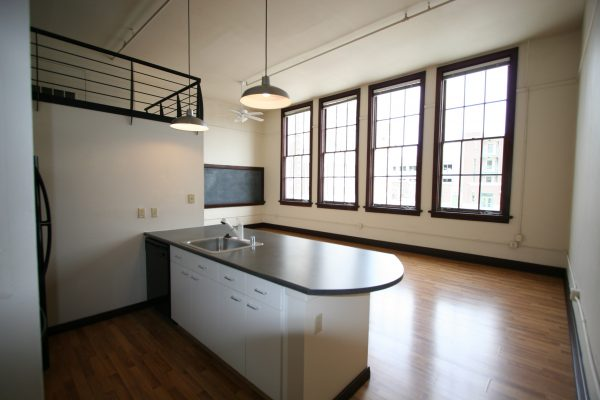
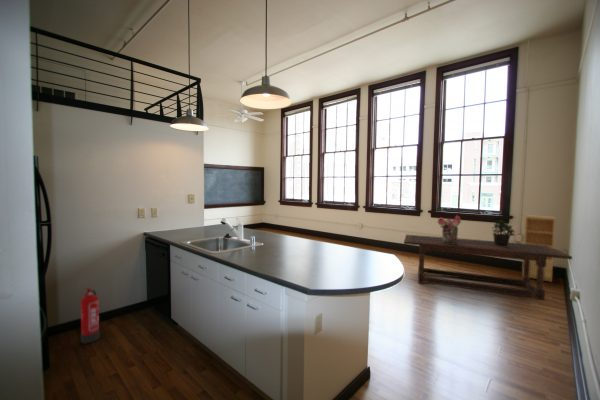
+ dining table (473, 254)
+ fire extinguisher (91, 311)
+ bouquet (448, 228)
+ bookshelf (538, 244)
+ potted plant (501, 232)
